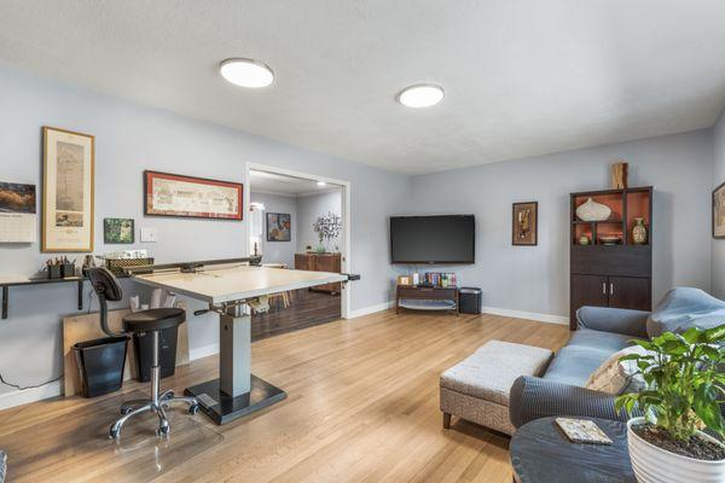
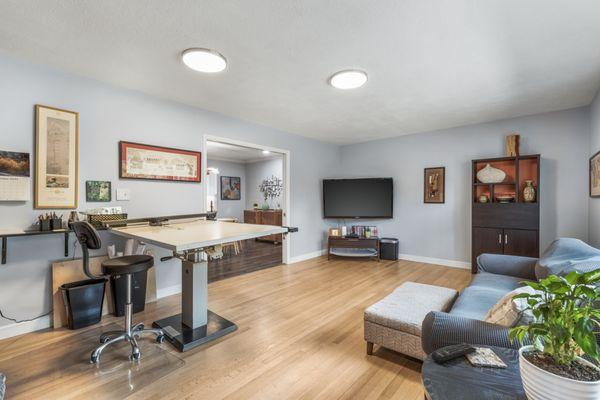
+ remote control (454, 352)
